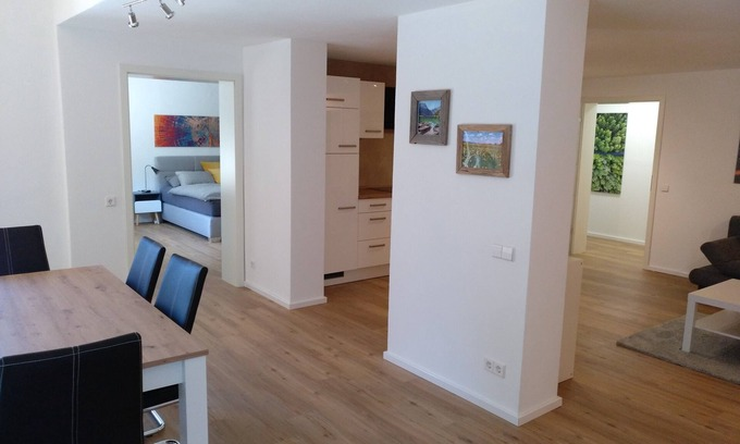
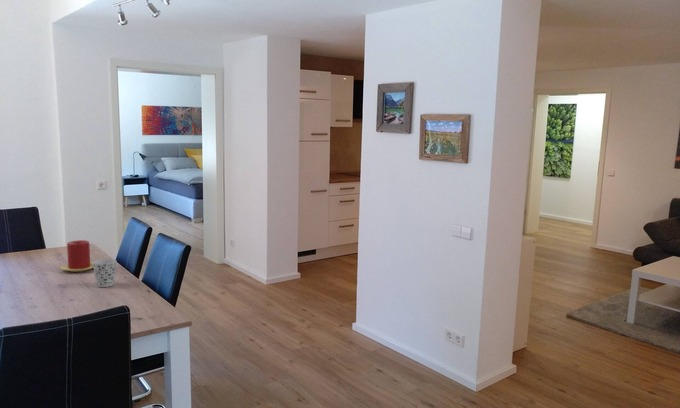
+ cup (105, 273)
+ candle (78, 255)
